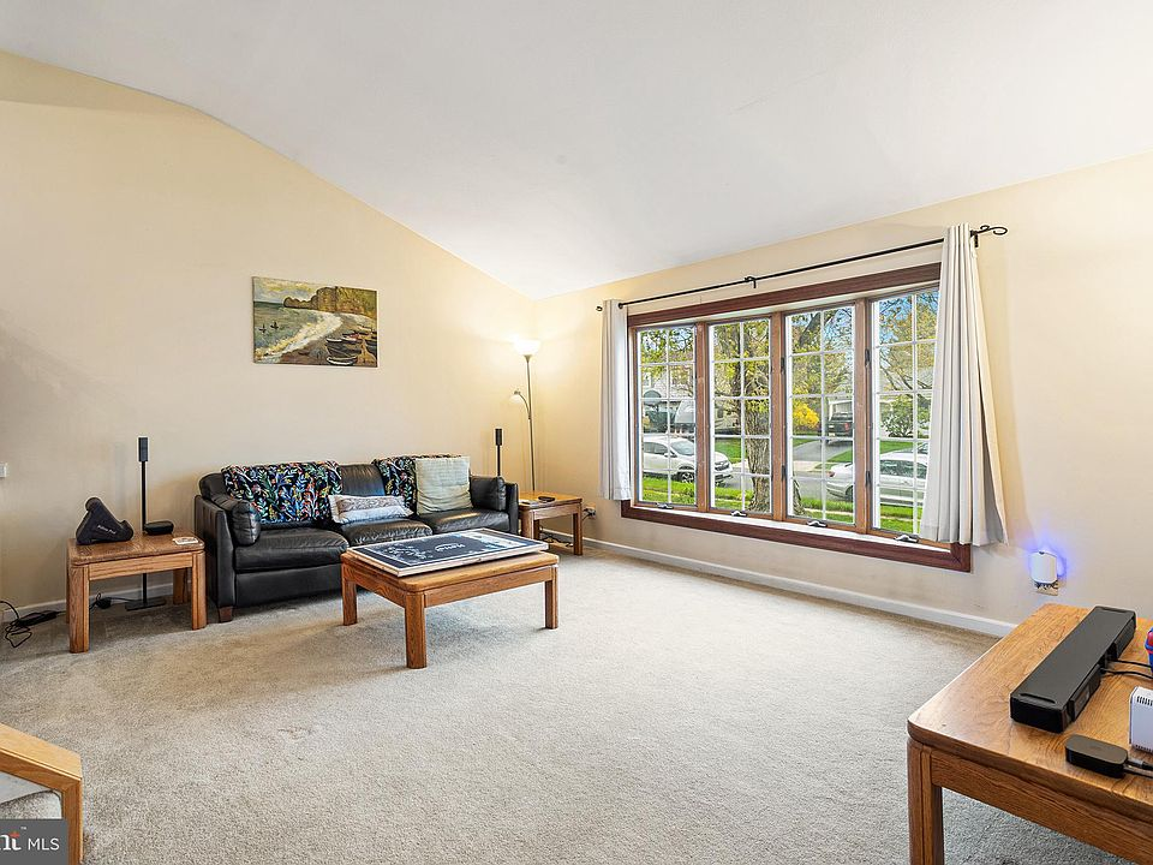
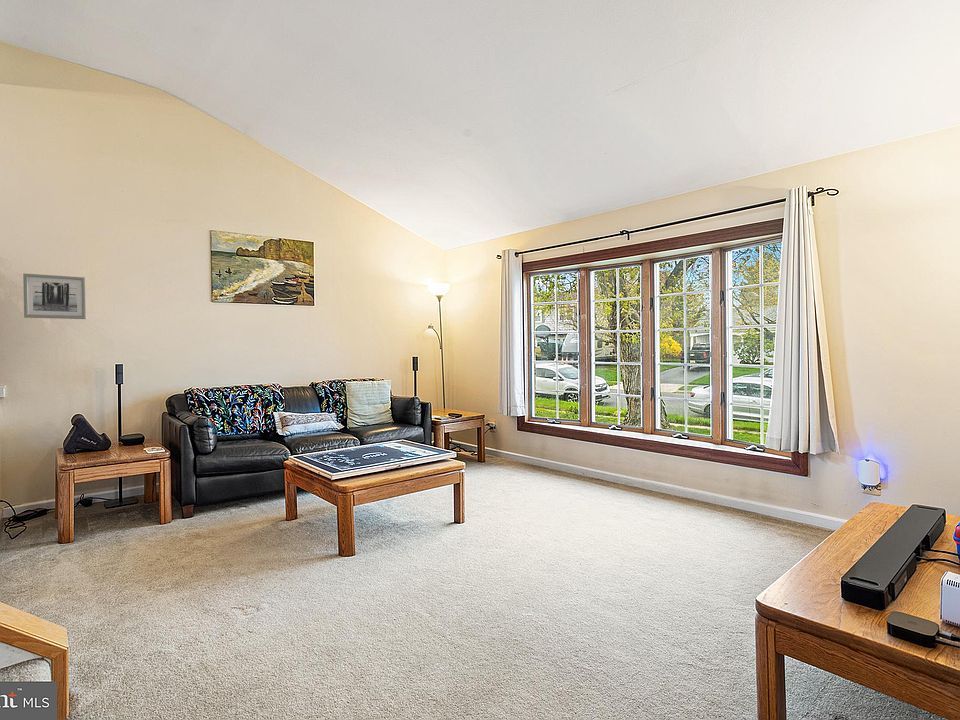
+ wall art (55, 297)
